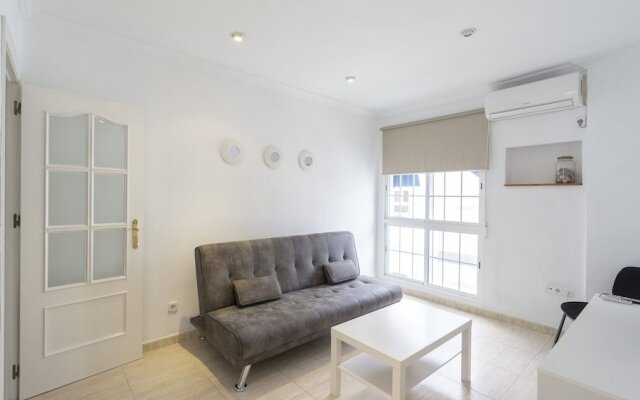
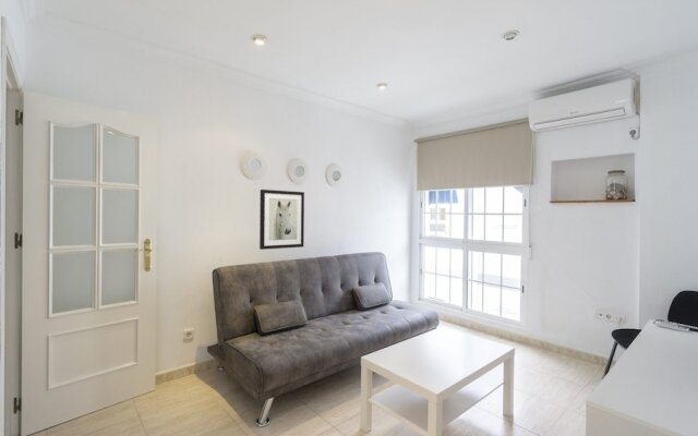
+ wall art (282, 219)
